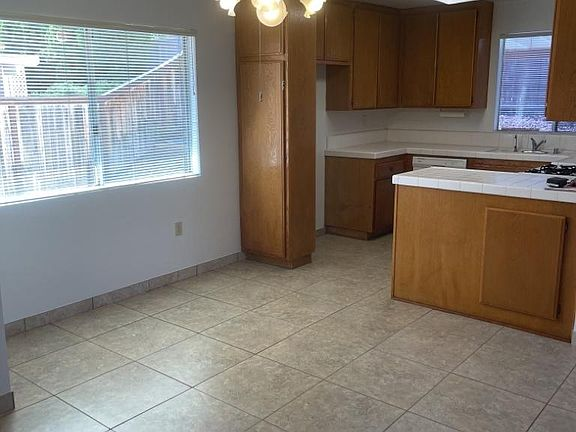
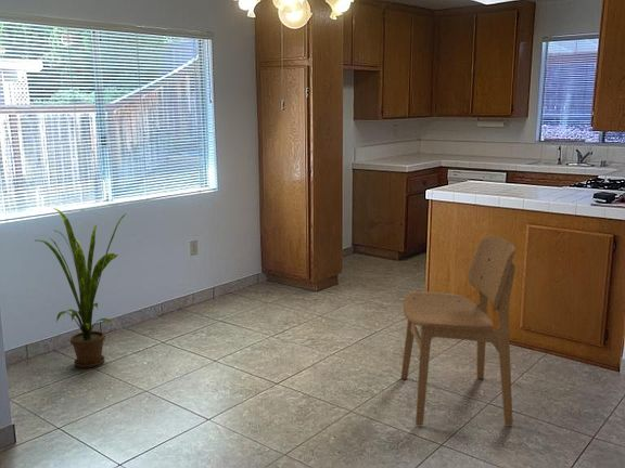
+ house plant (75, 289)
+ dining chair (455, 323)
